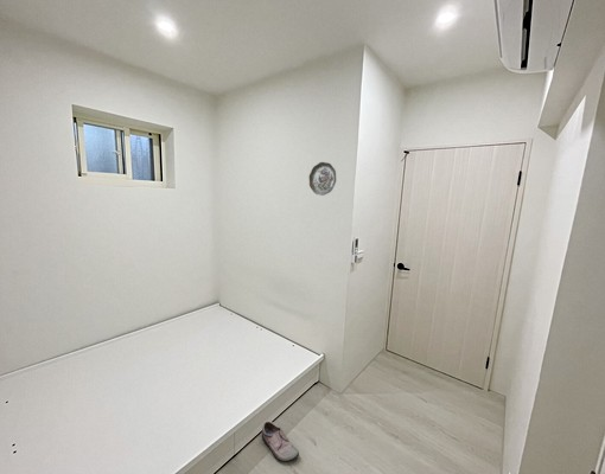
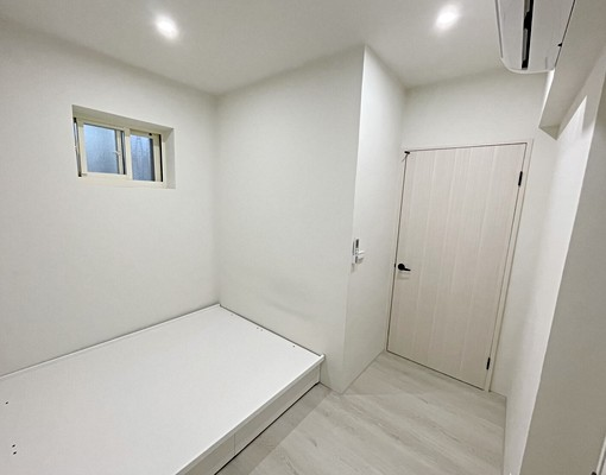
- decorative plate (323, 179)
- shoe (278, 441)
